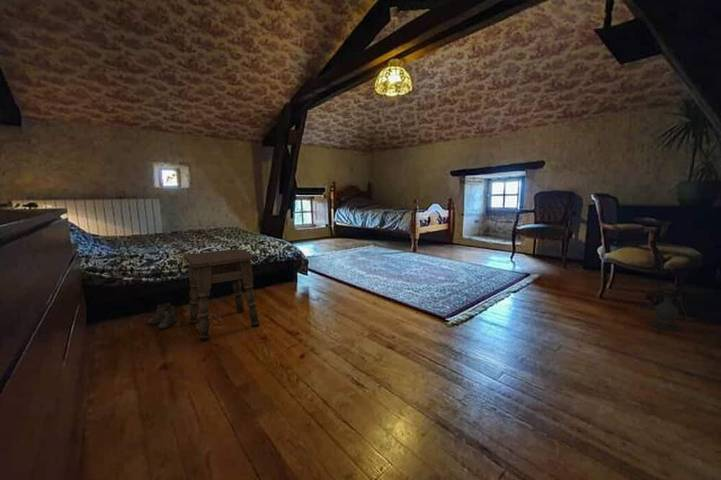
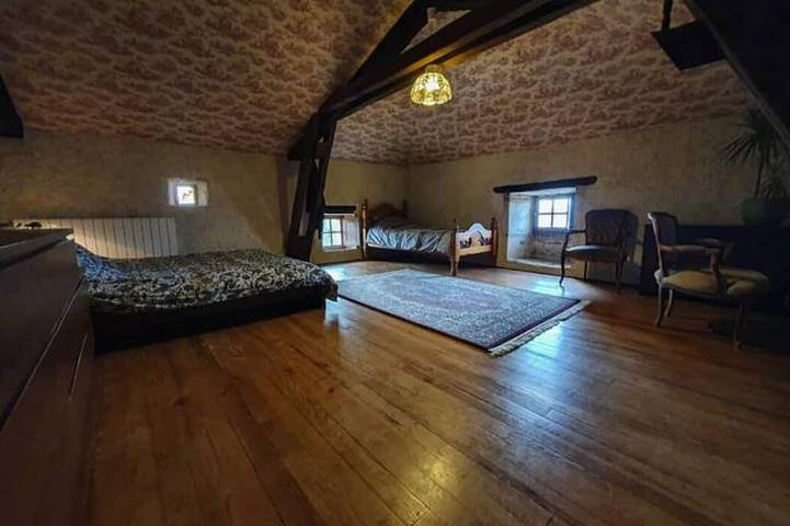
- lantern (667, 305)
- boots (162, 314)
- side table (218, 282)
